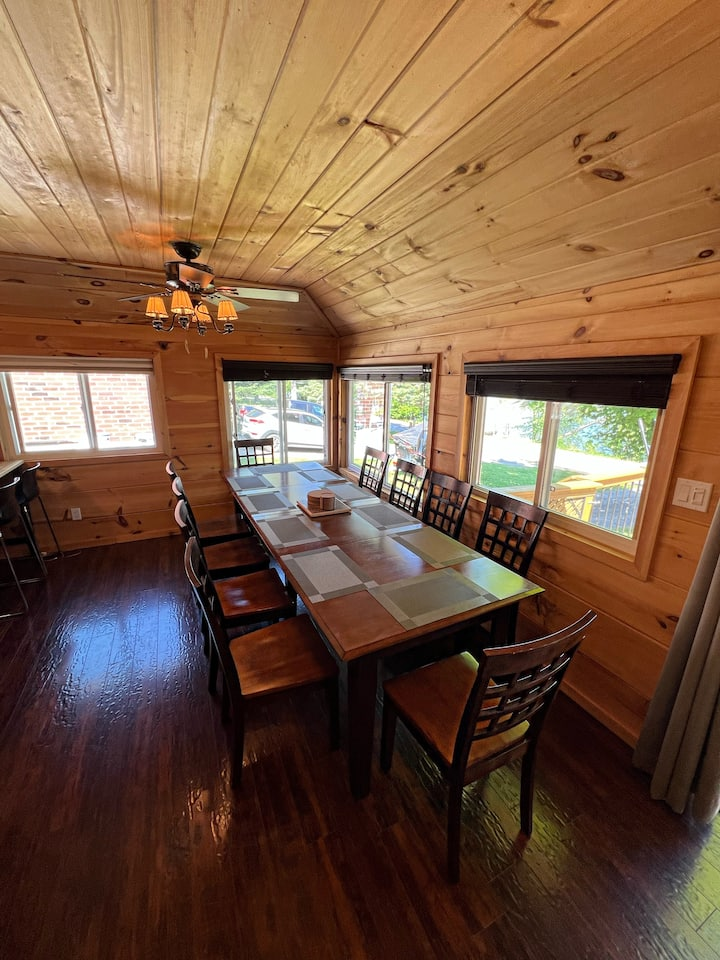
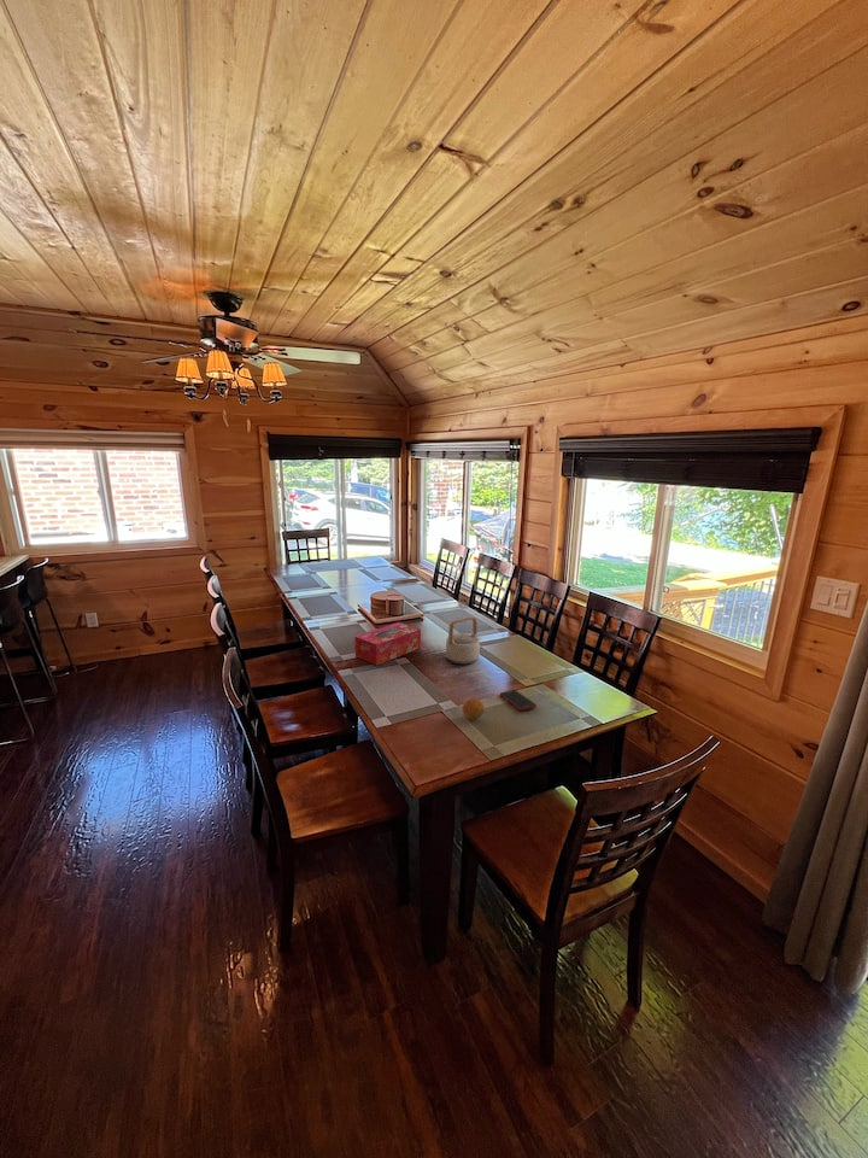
+ fruit (473, 708)
+ teapot (465, 638)
+ tissue box (388, 642)
+ cell phone (517, 700)
